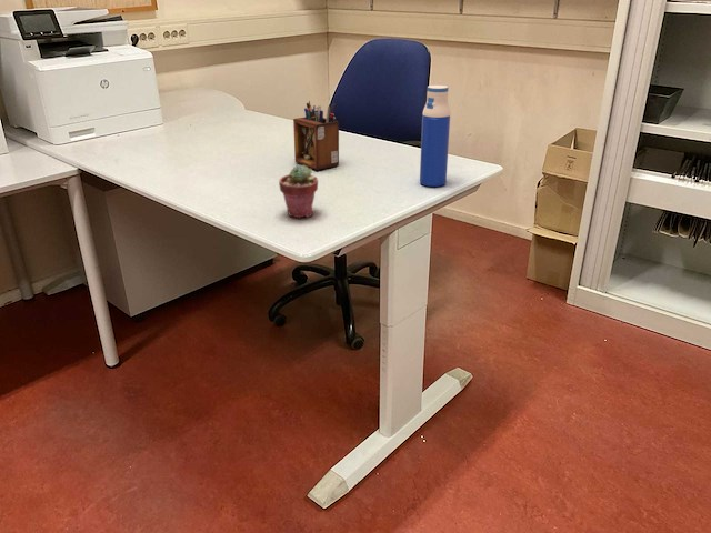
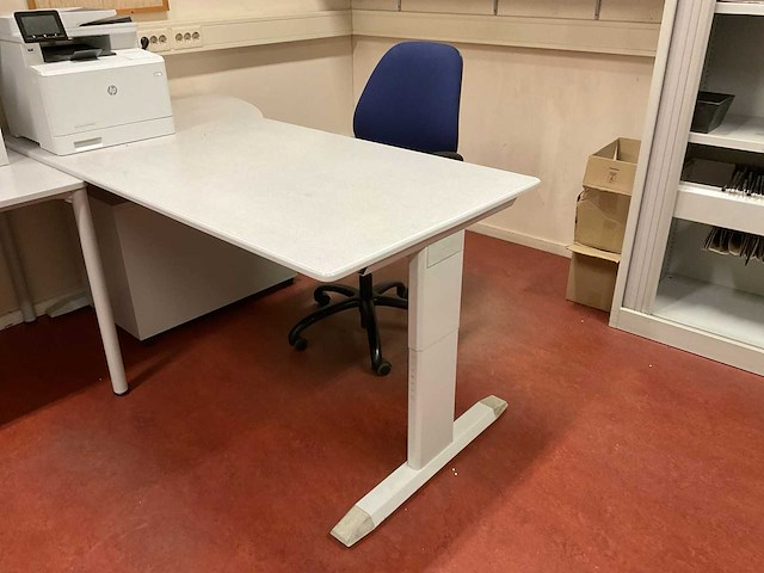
- desk organizer (316, 133)
- water bottle (434, 135)
- potted succulent (299, 189)
